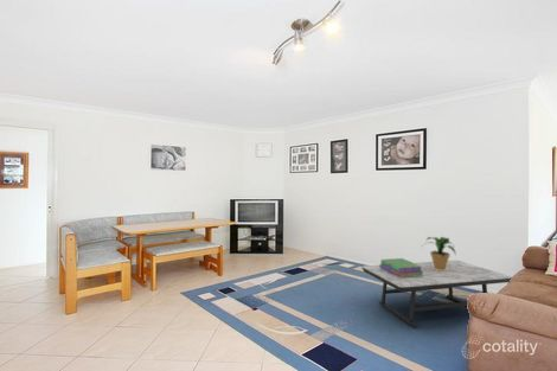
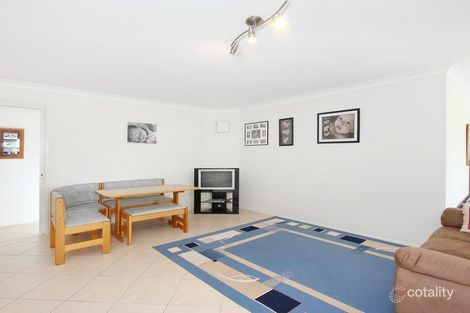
- coffee table (433, 288)
- potted plant (440, 252)
- stack of books (401, 267)
